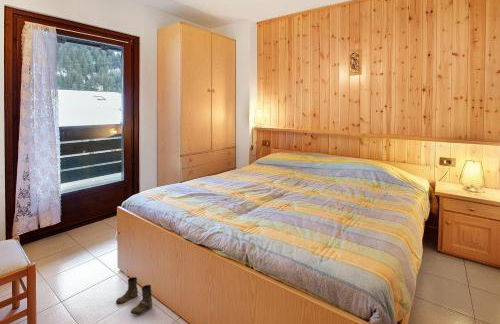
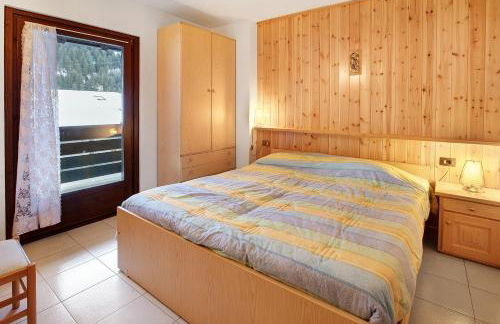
- boots (134, 294)
